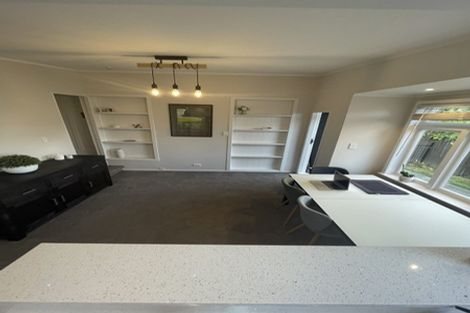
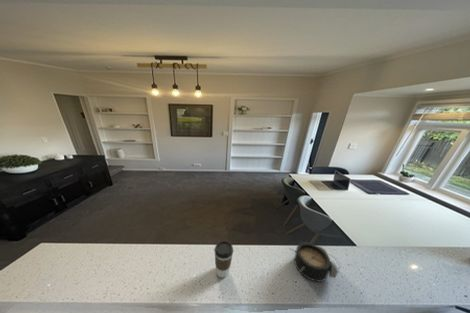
+ alarm clock (315, 260)
+ coffee cup (223, 259)
